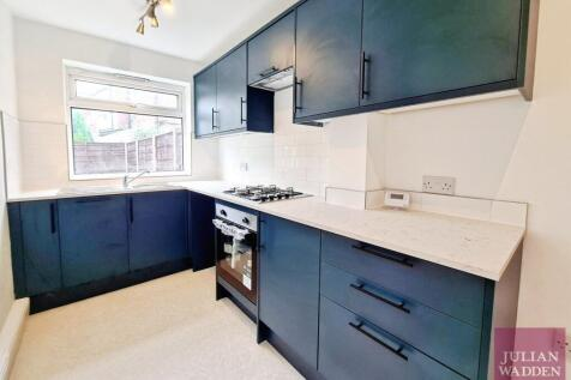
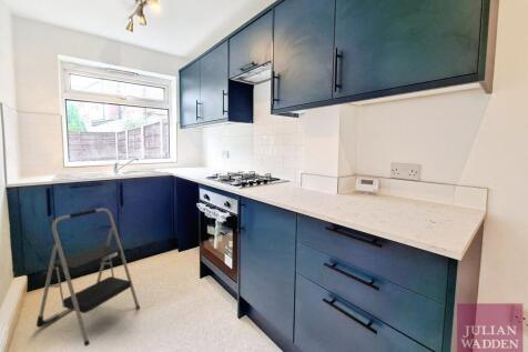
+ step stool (89, 265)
